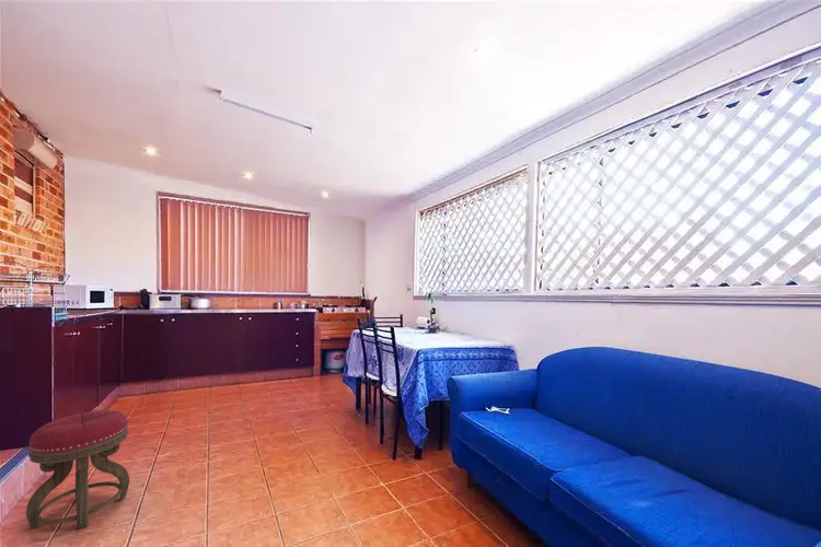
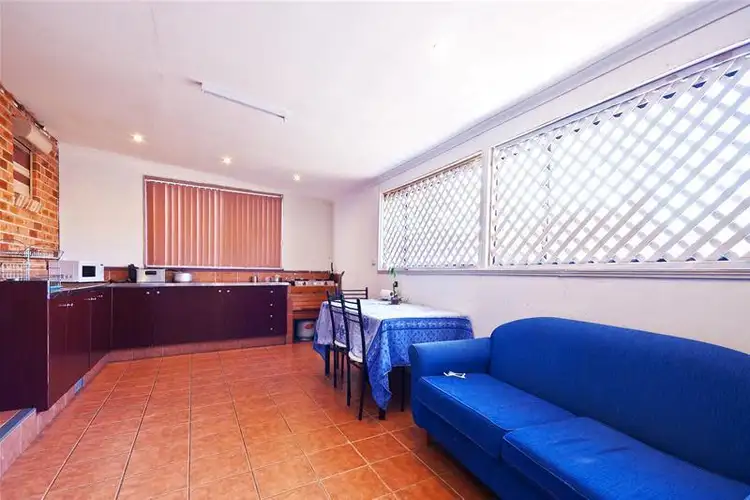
- stool (81, 465)
